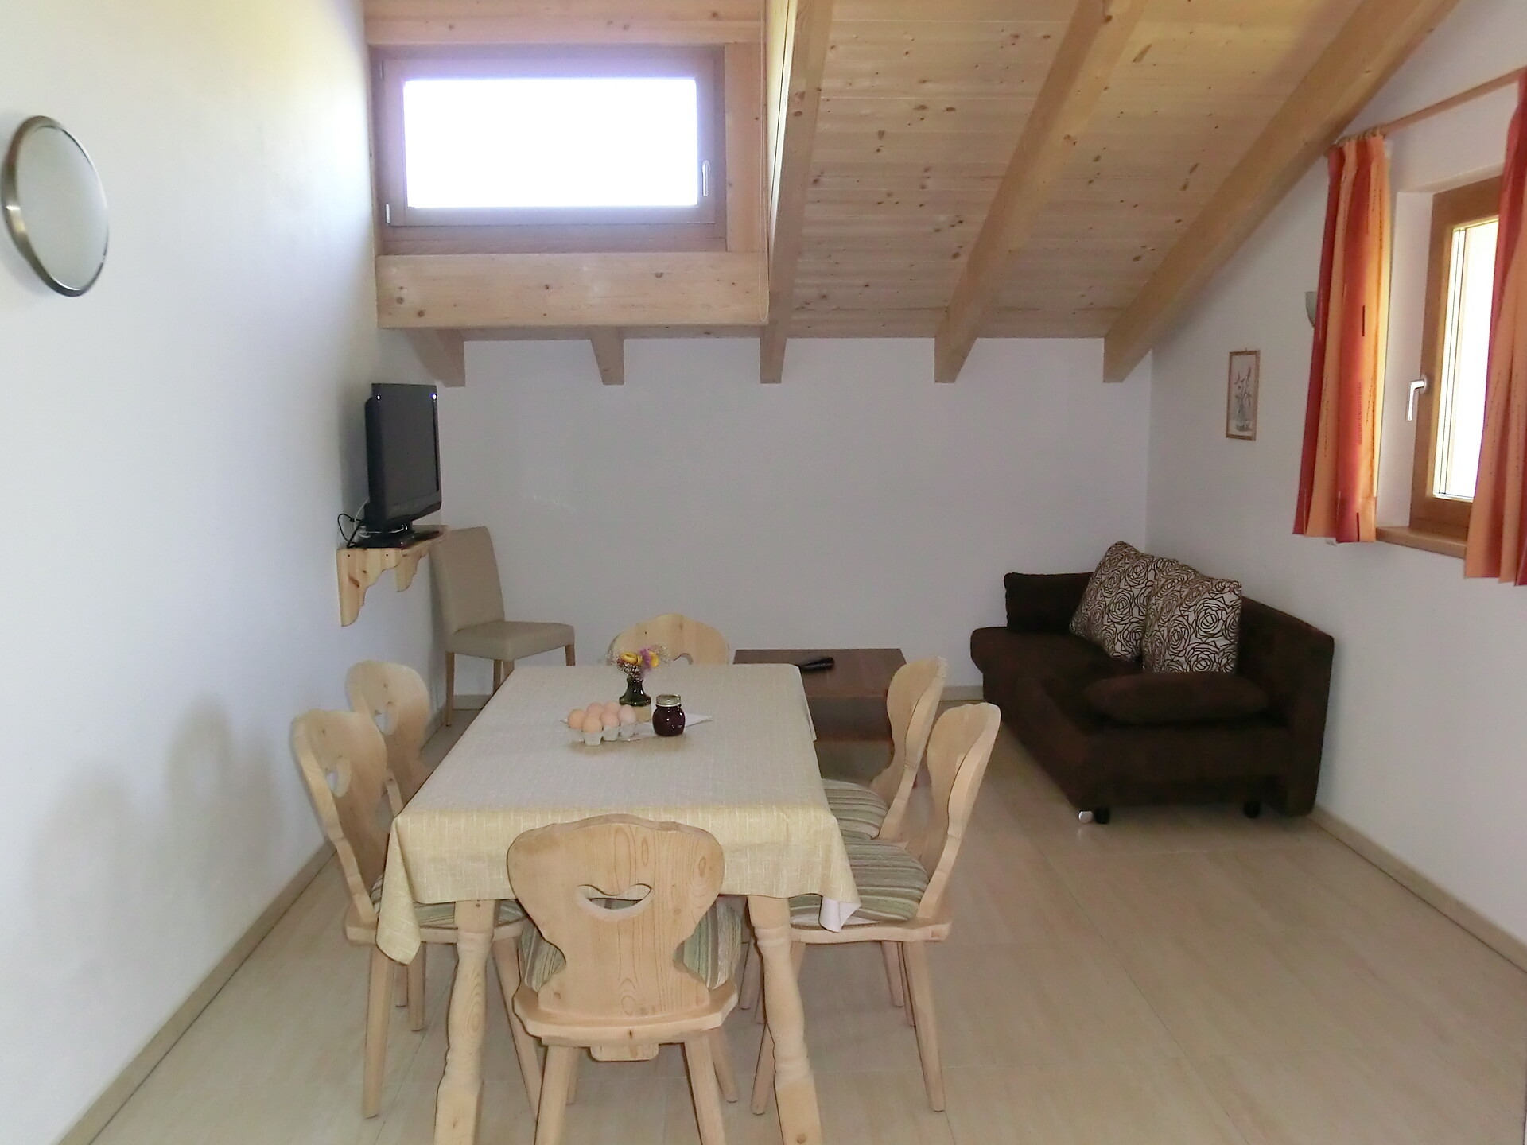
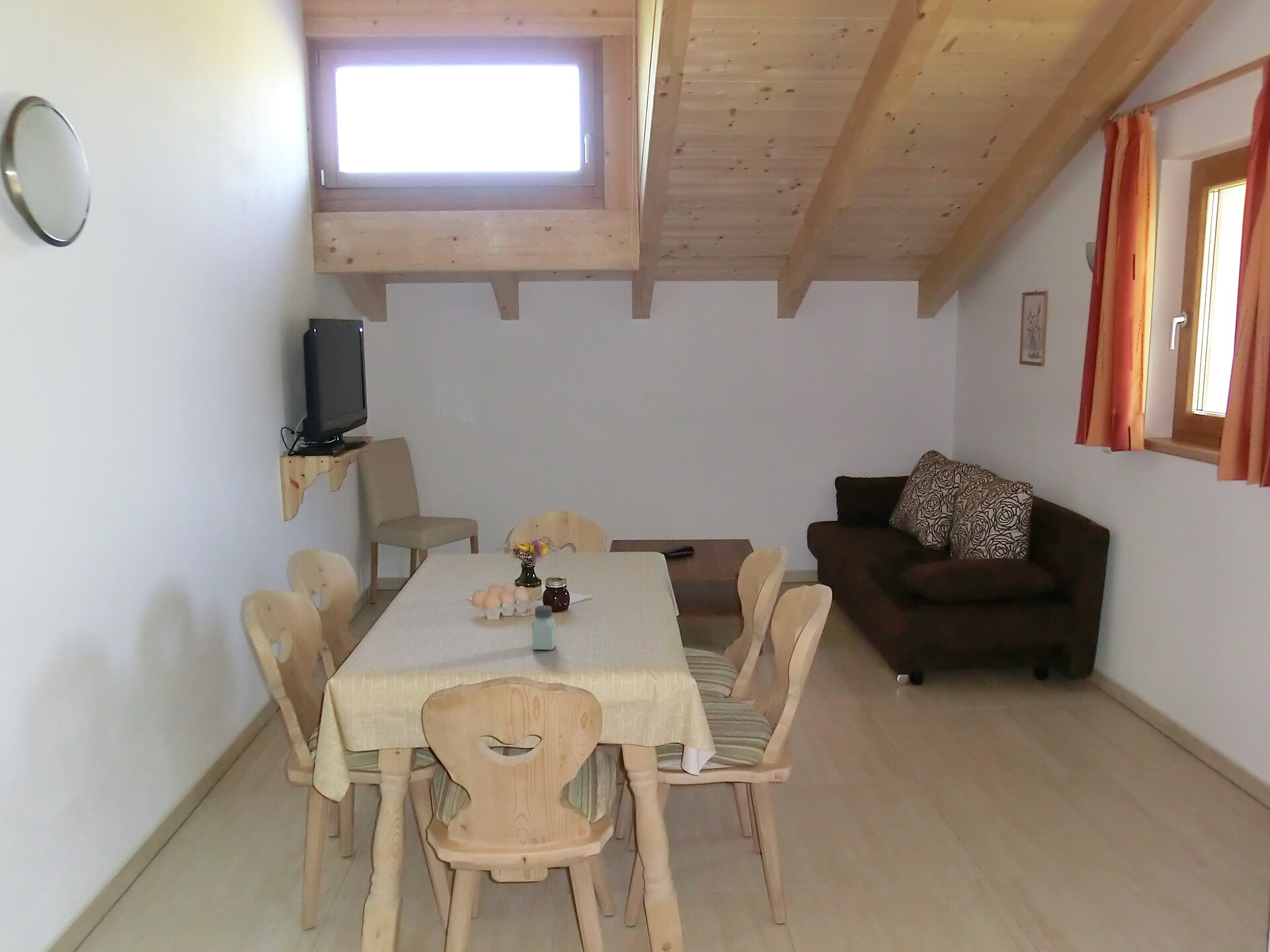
+ saltshaker (543, 627)
